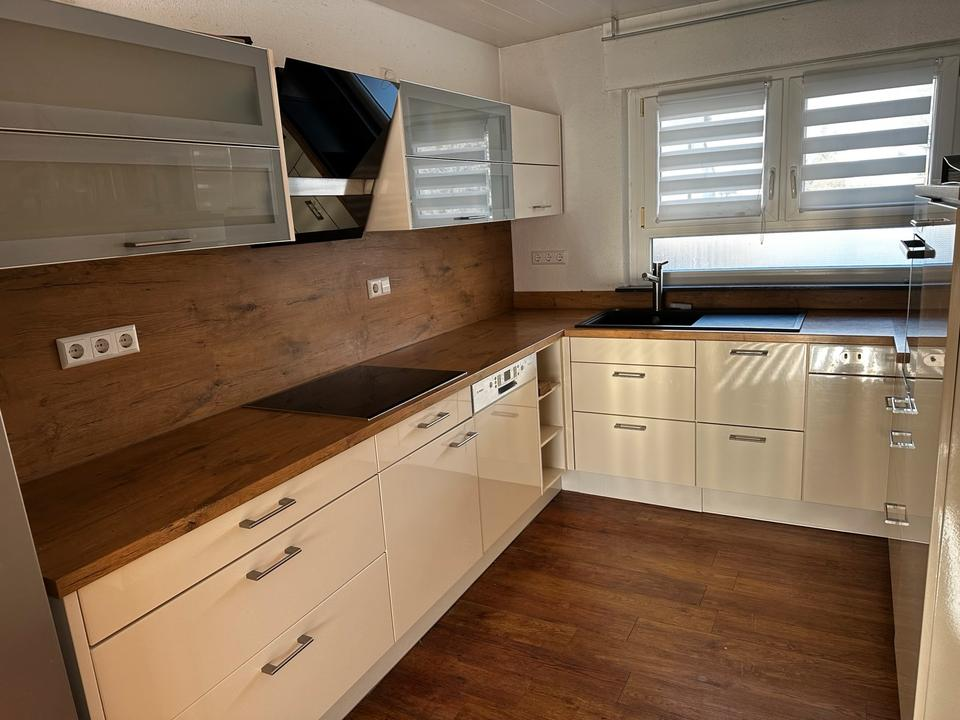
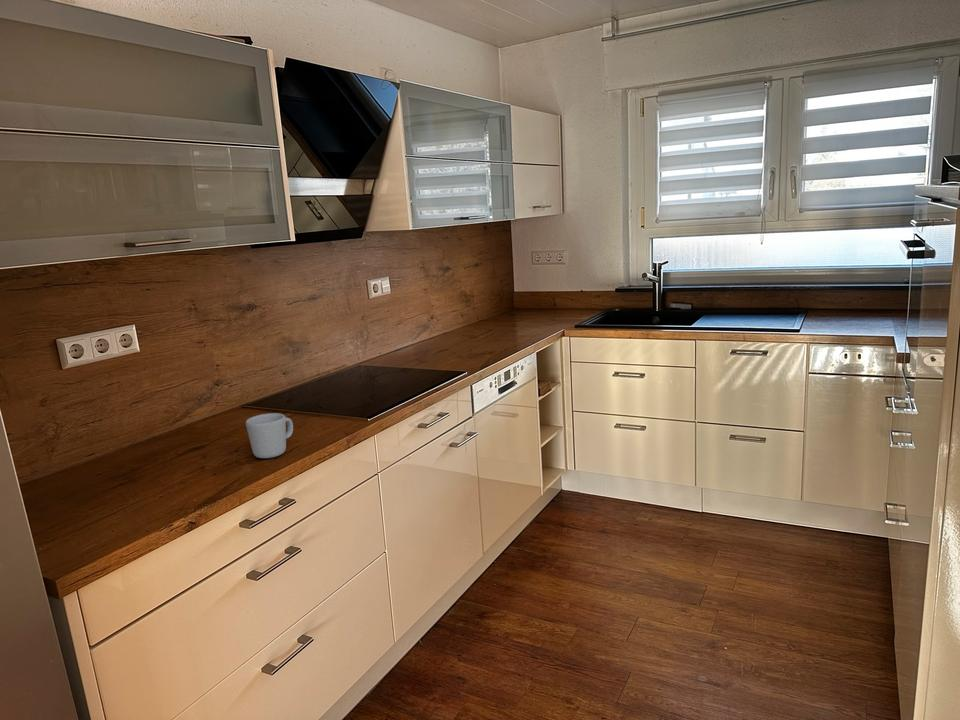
+ mug (273, 434)
